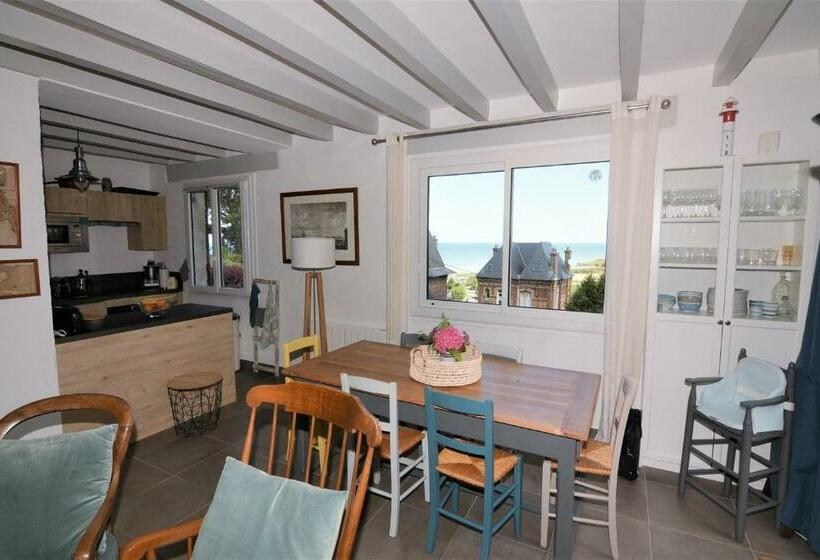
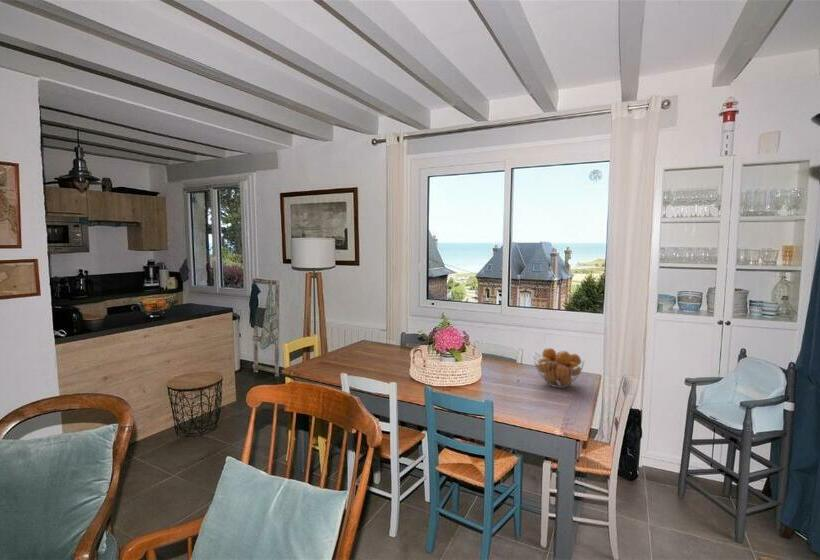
+ fruit basket (558, 367)
